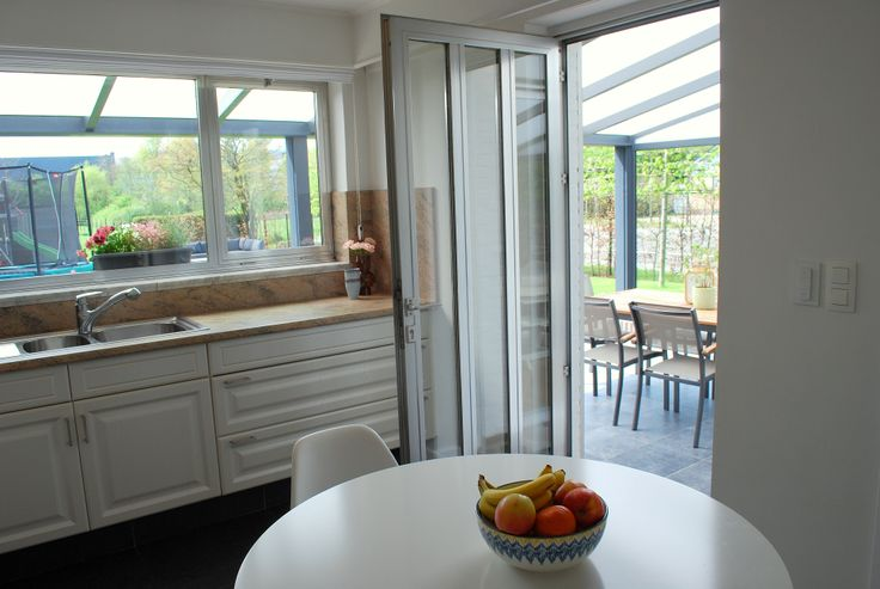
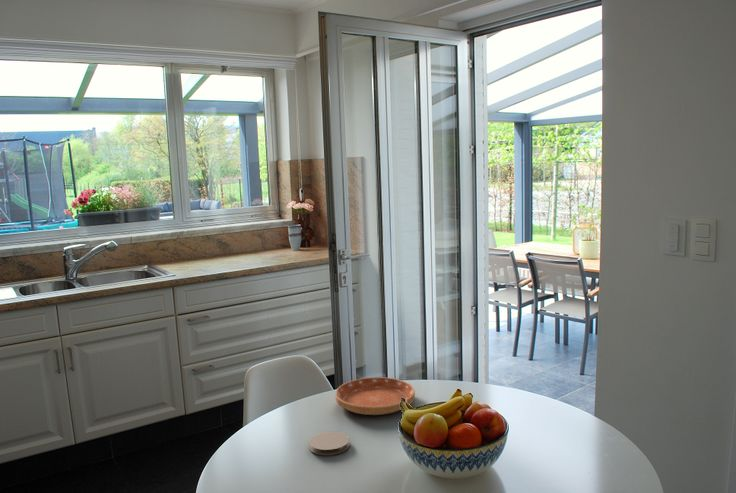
+ saucer (375, 396)
+ coaster (329, 443)
